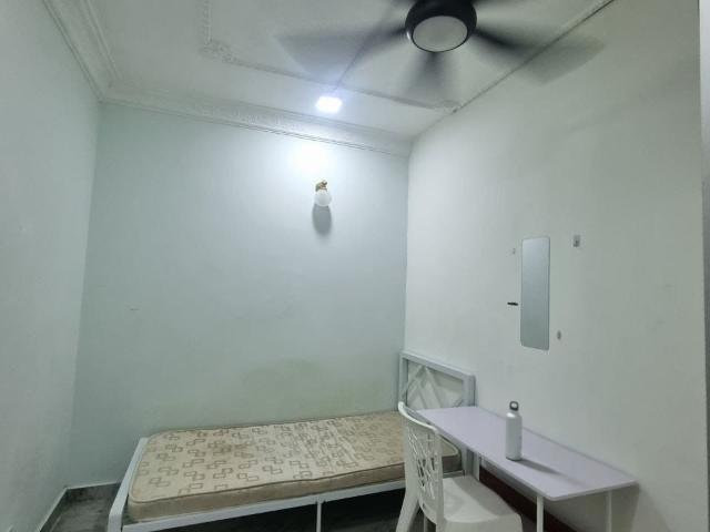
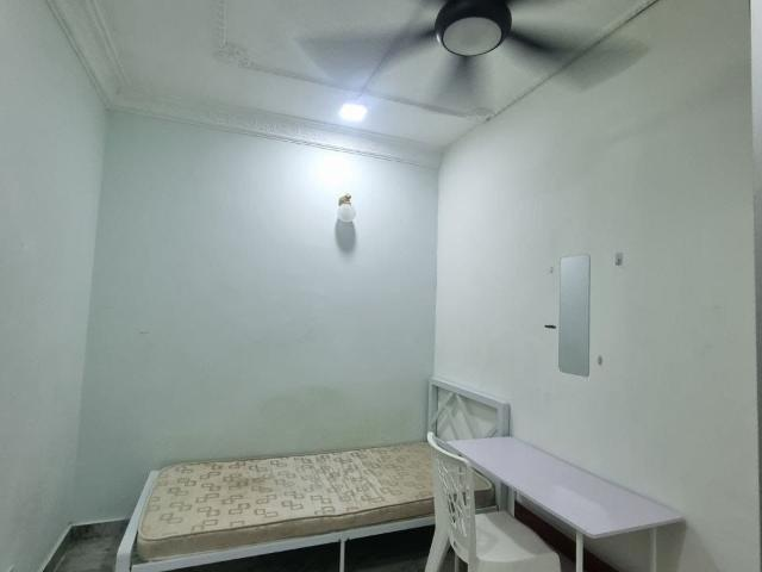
- water bottle (514, 429)
